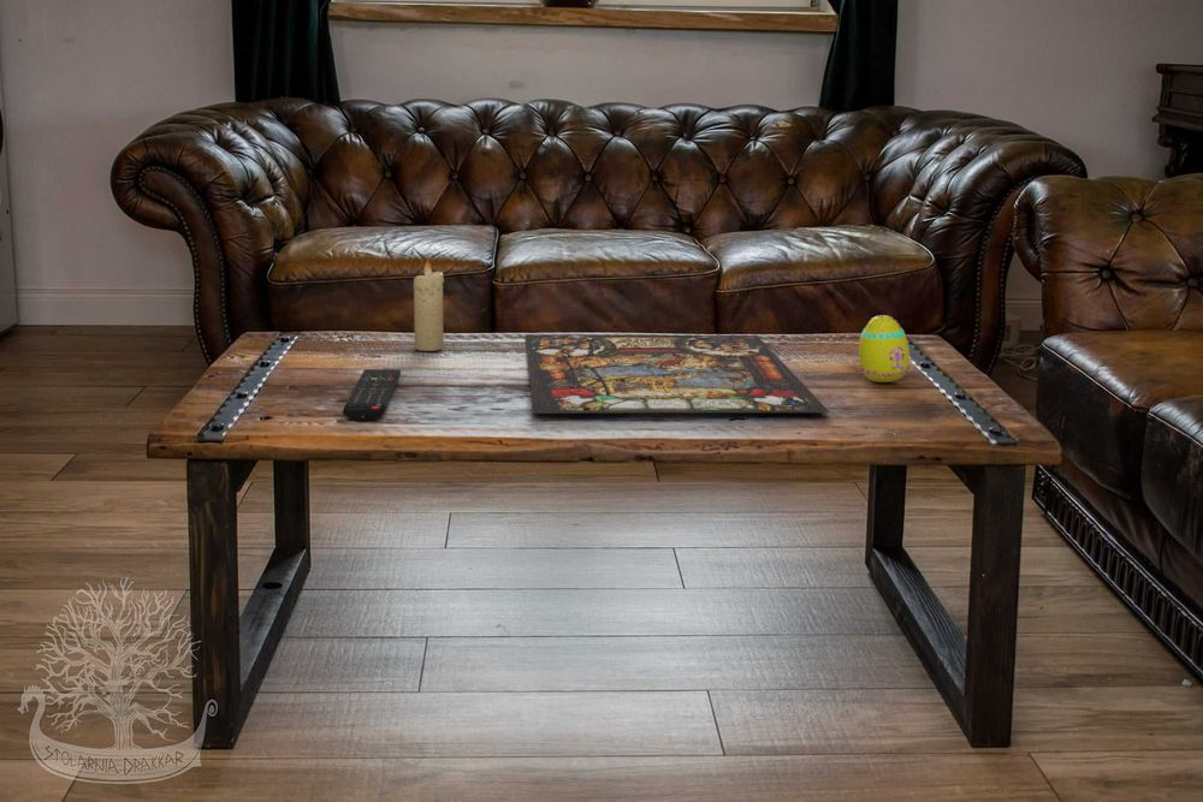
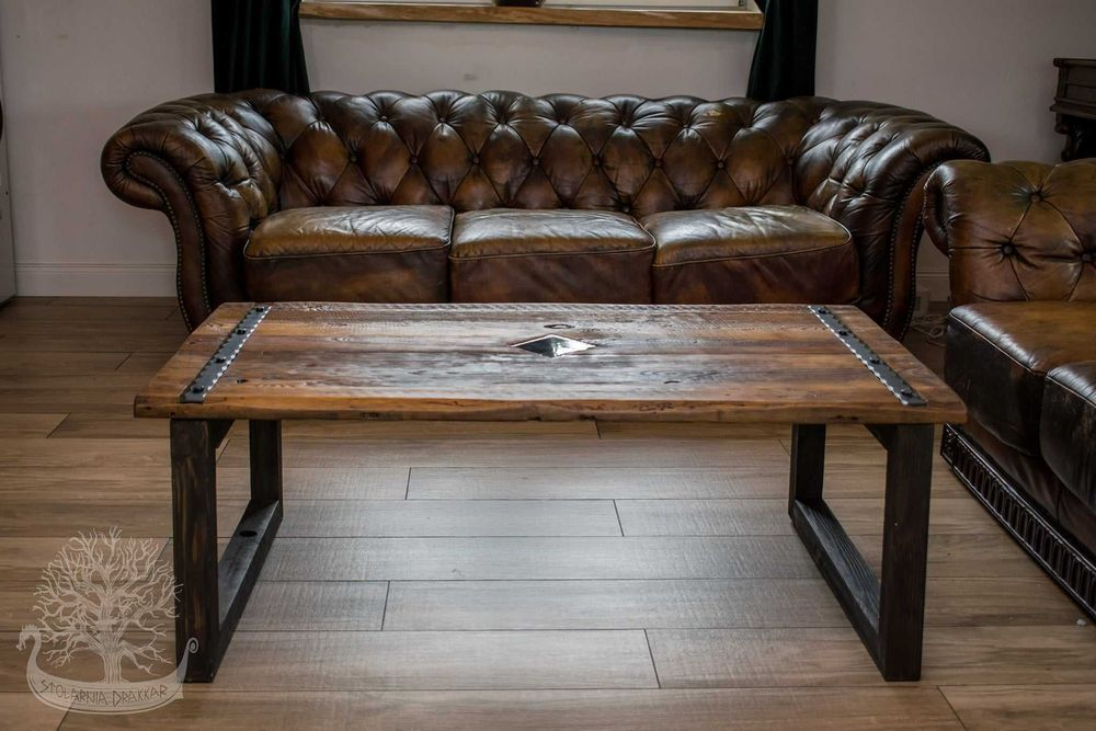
- stained glass panel (659, 368)
- remote control (373, 393)
- candle (427, 303)
- egg (884, 347)
